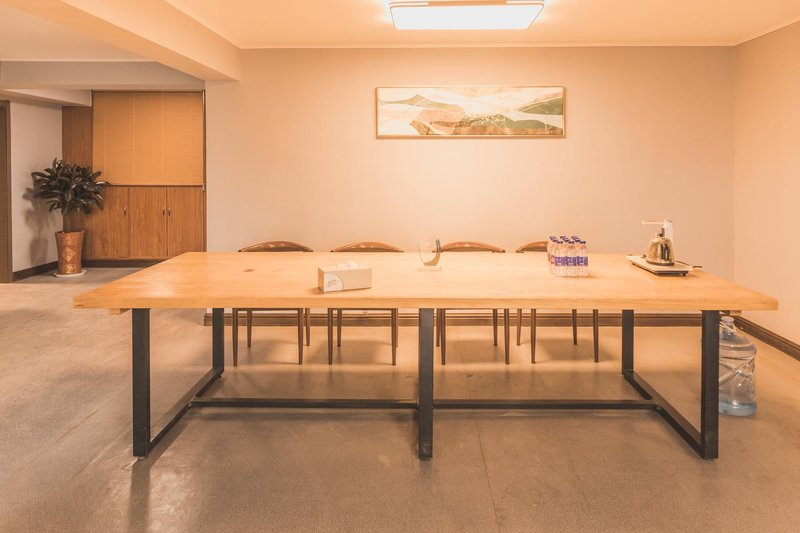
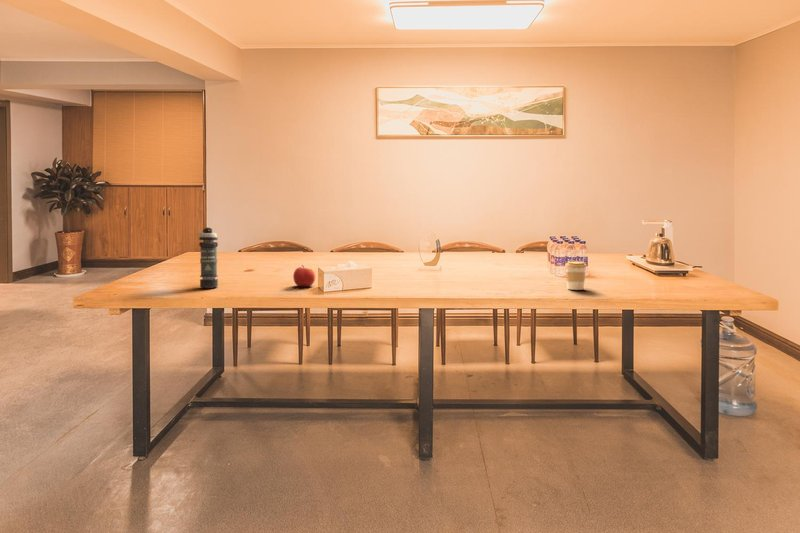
+ apple (304, 275)
+ coffee cup (575, 275)
+ smoke grenade (208, 257)
